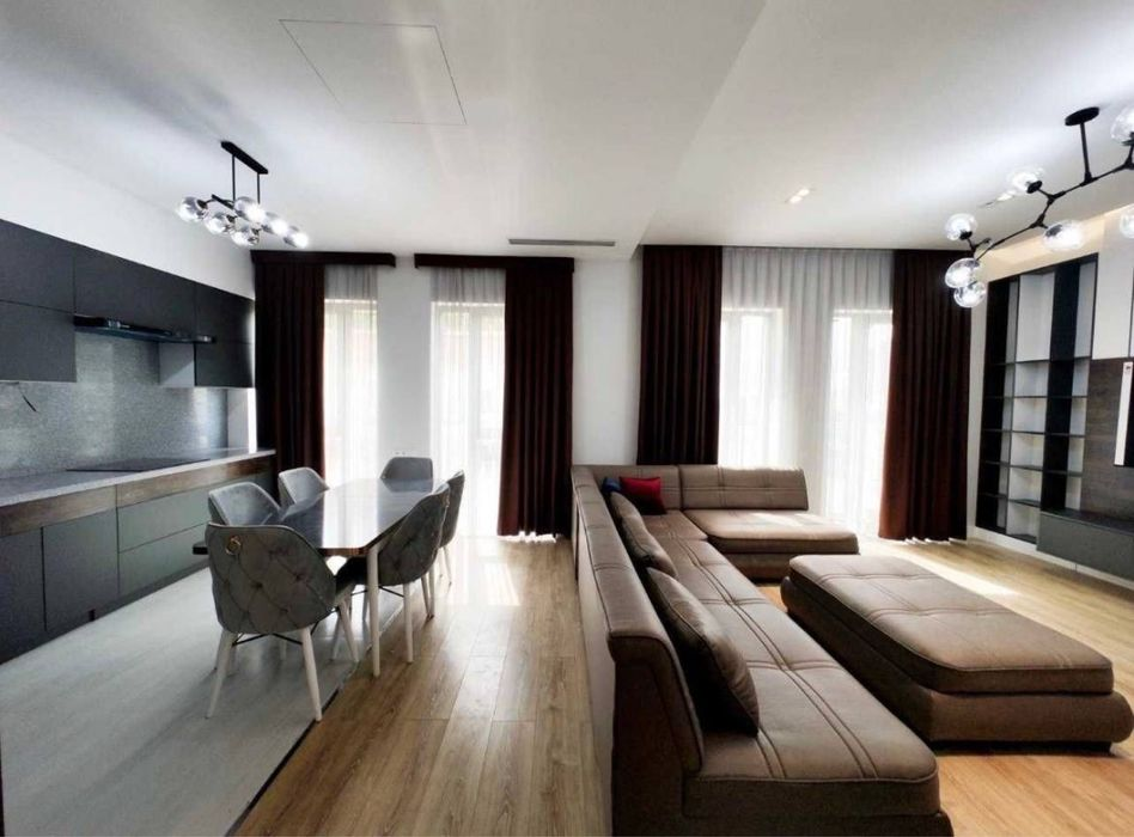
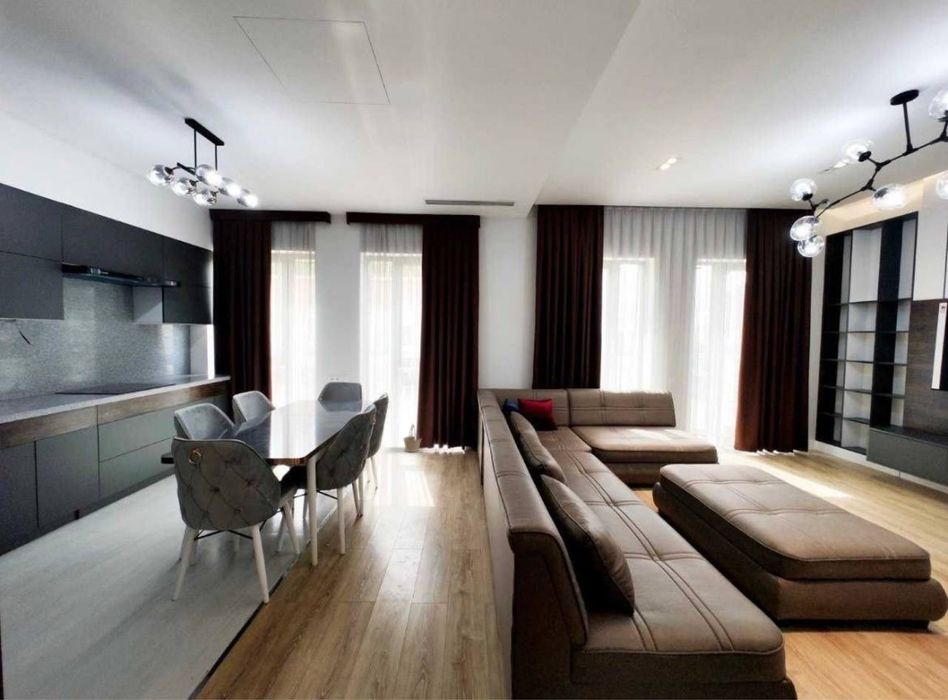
+ basket (412, 436)
